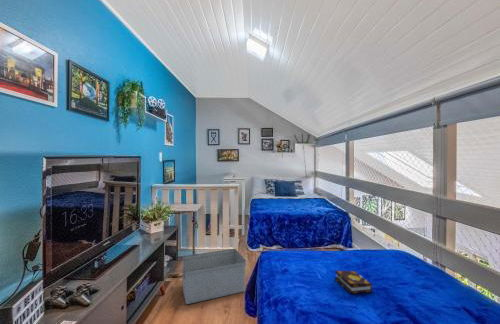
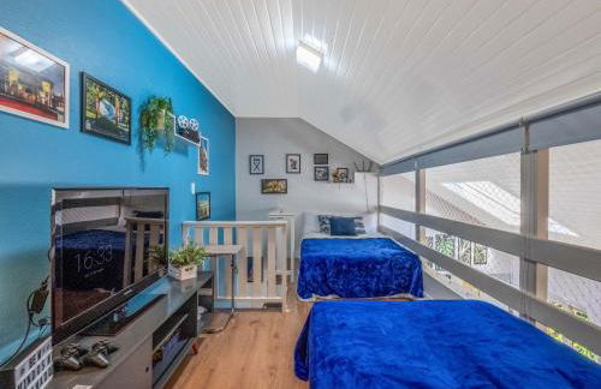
- book (352, 280)
- storage bin (213, 274)
